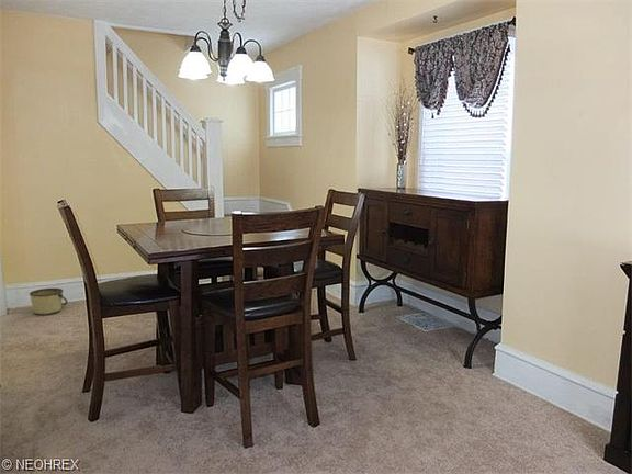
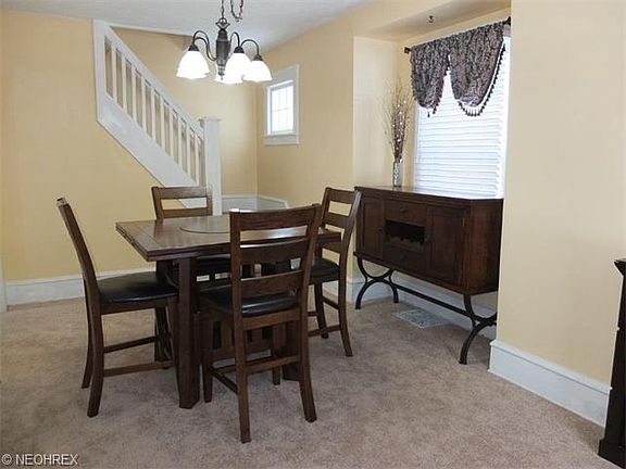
- bucket (48, 301)
